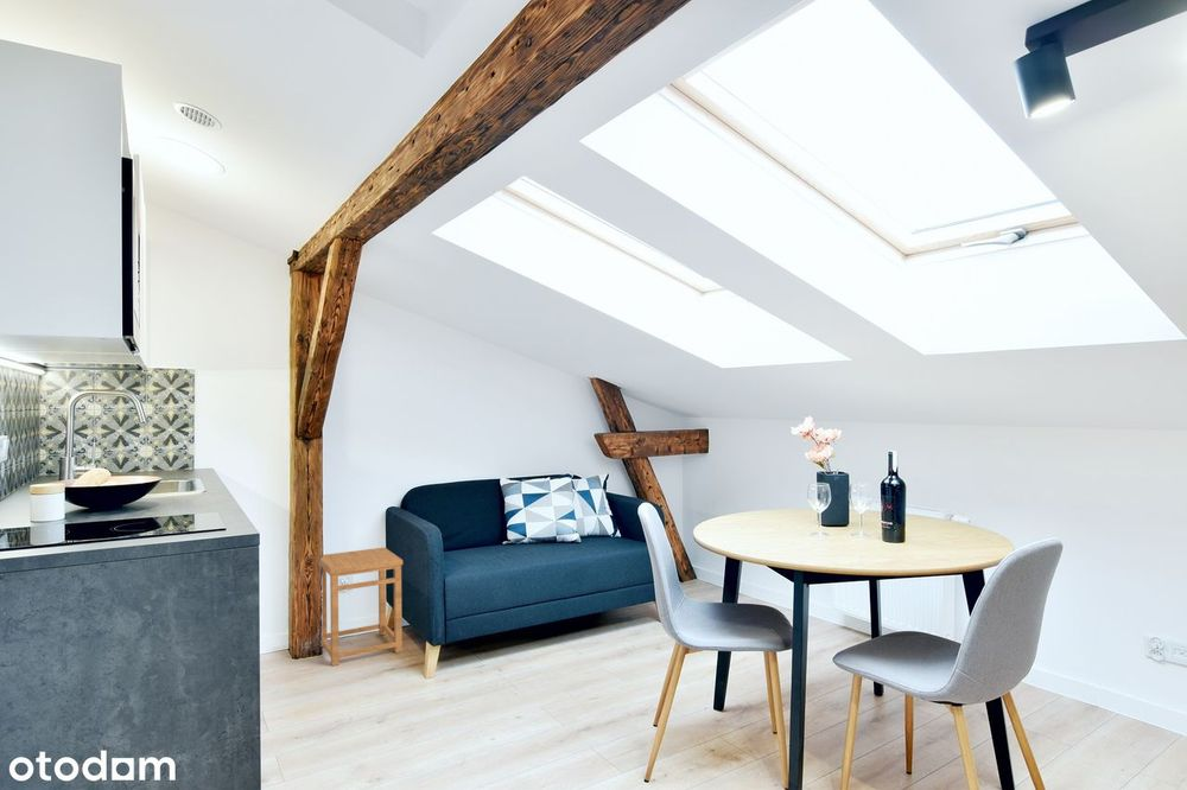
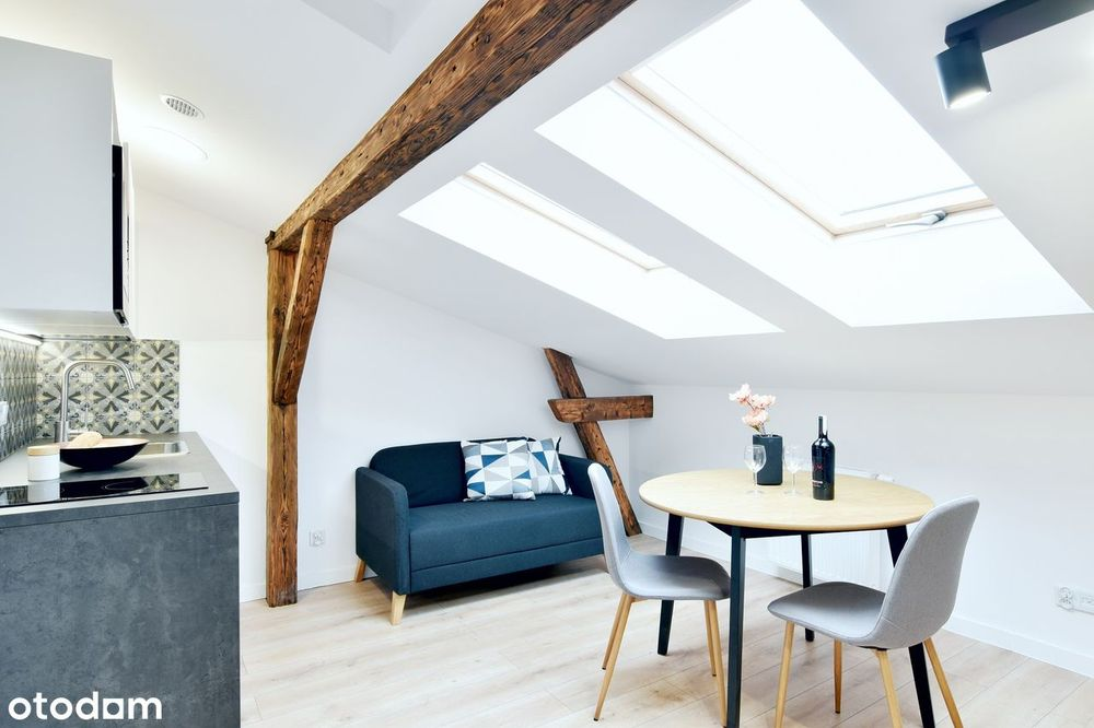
- side table (358, 587)
